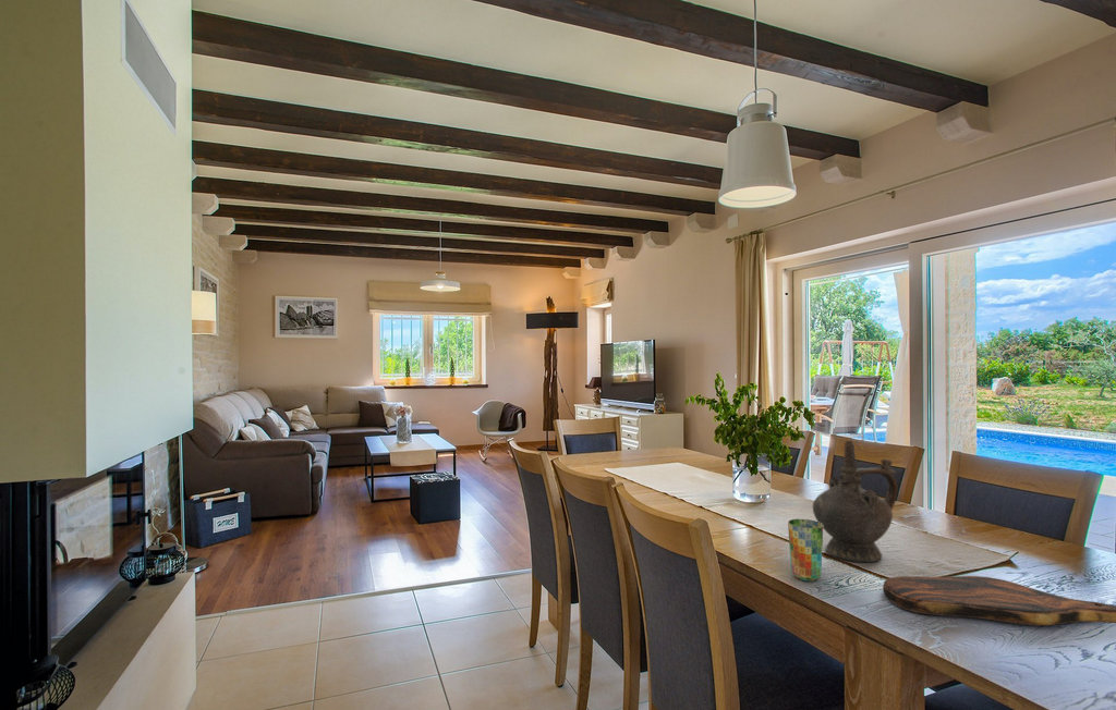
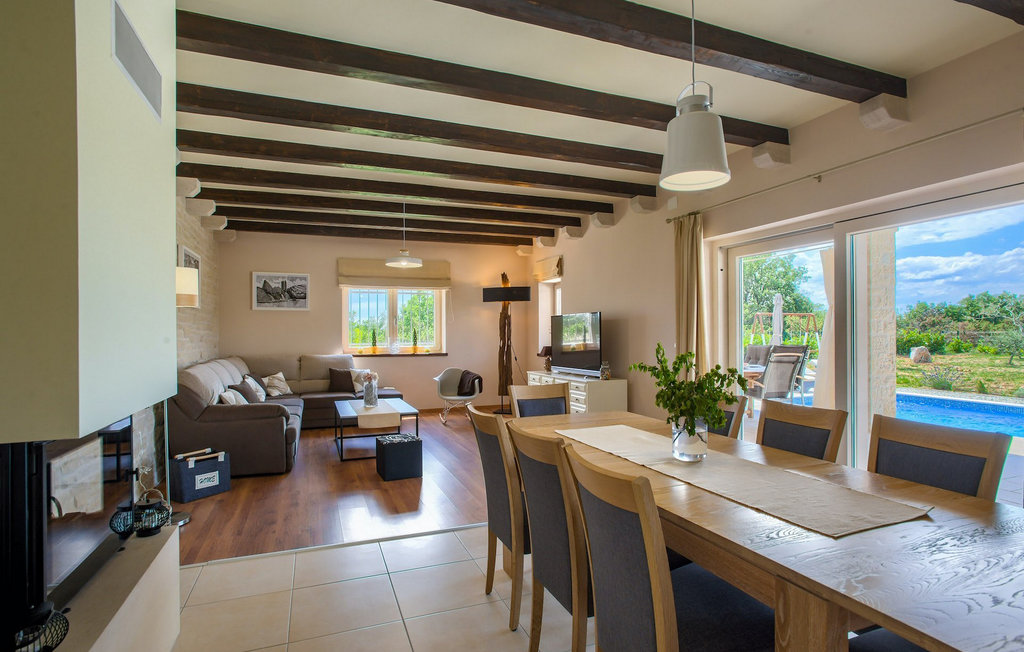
- cutting board (995, 599)
- ceremonial vessel (856, 497)
- cup (805, 550)
